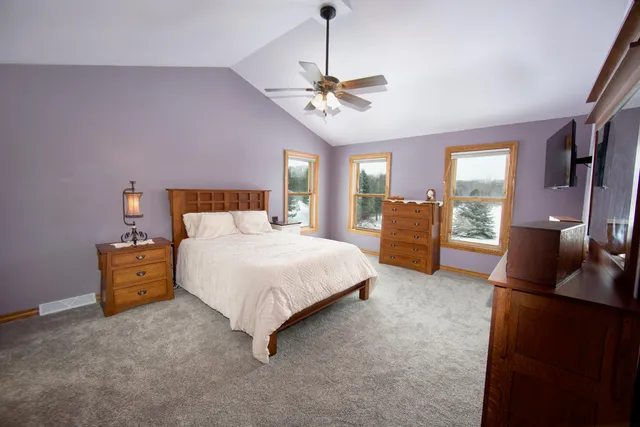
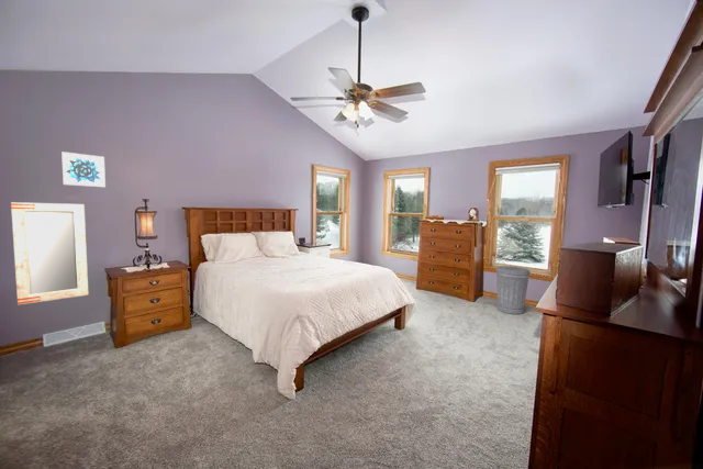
+ home mirror (52, 252)
+ wall art (83, 170)
+ trash can (511, 288)
